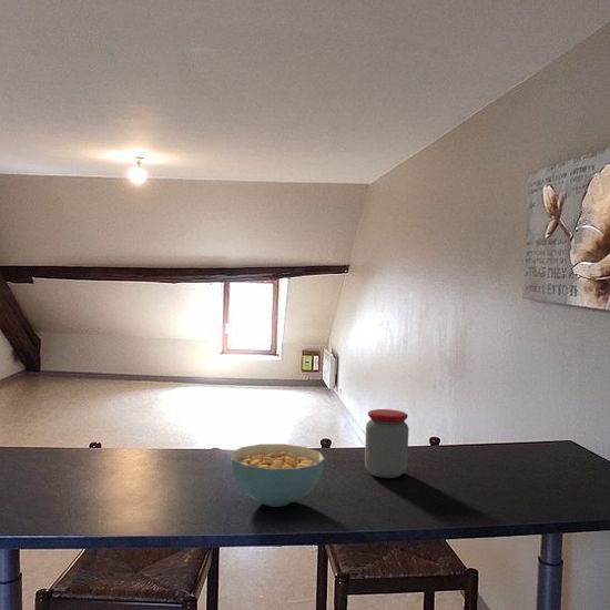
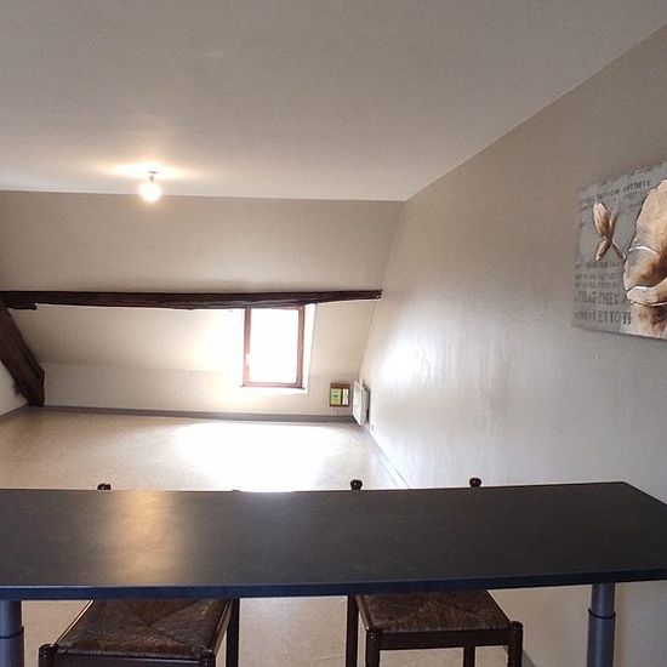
- cereal bowl (276, 478)
- jar (386, 443)
